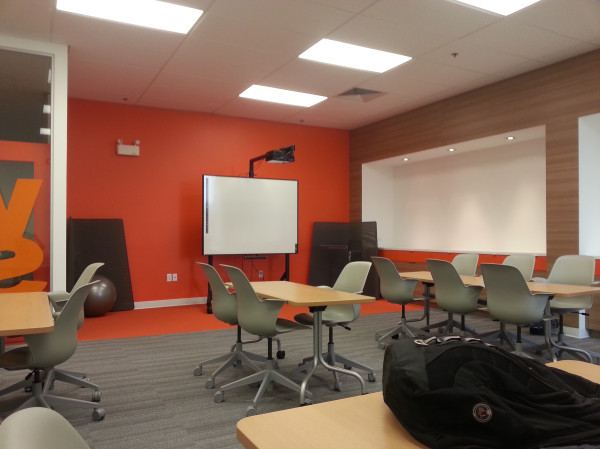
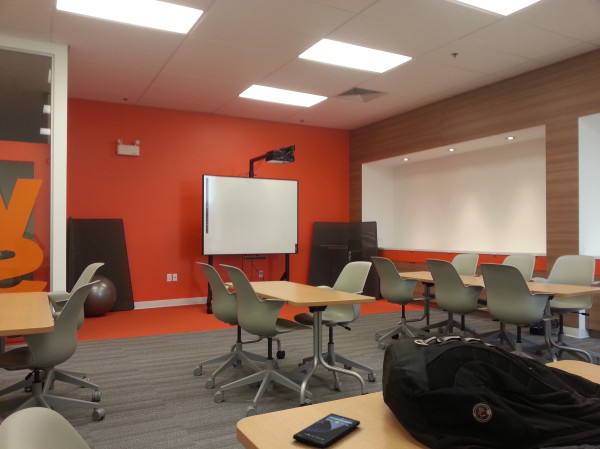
+ smartphone (327, 429)
